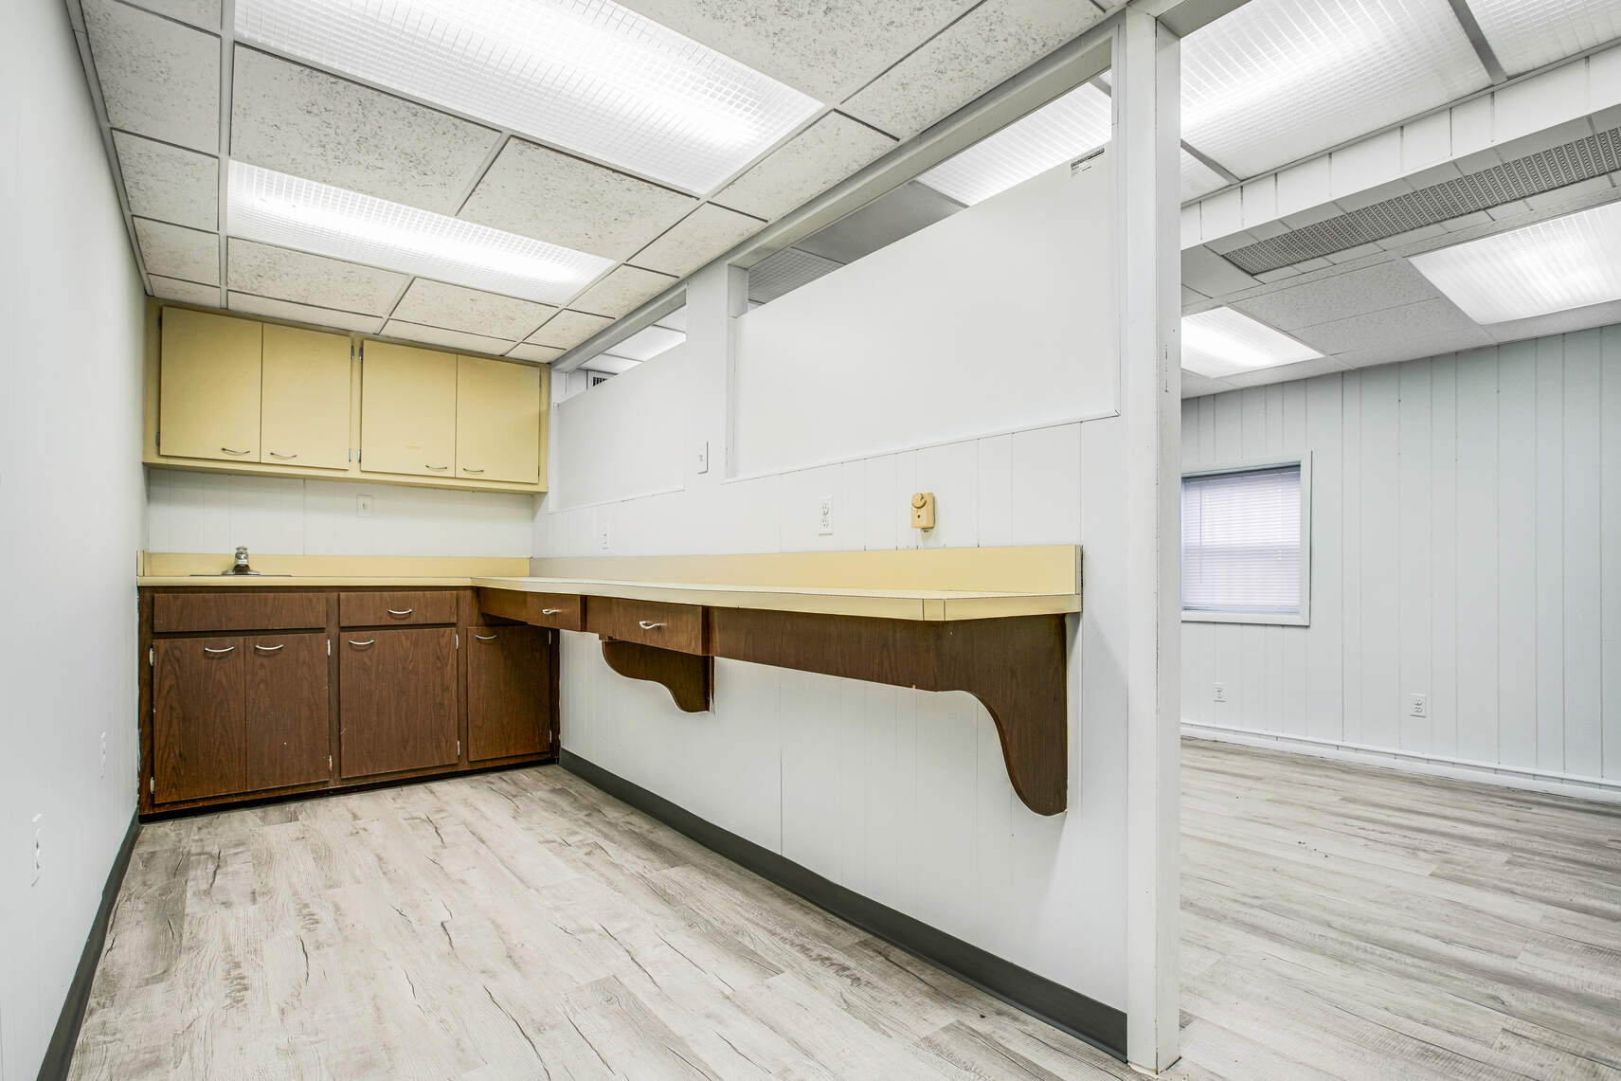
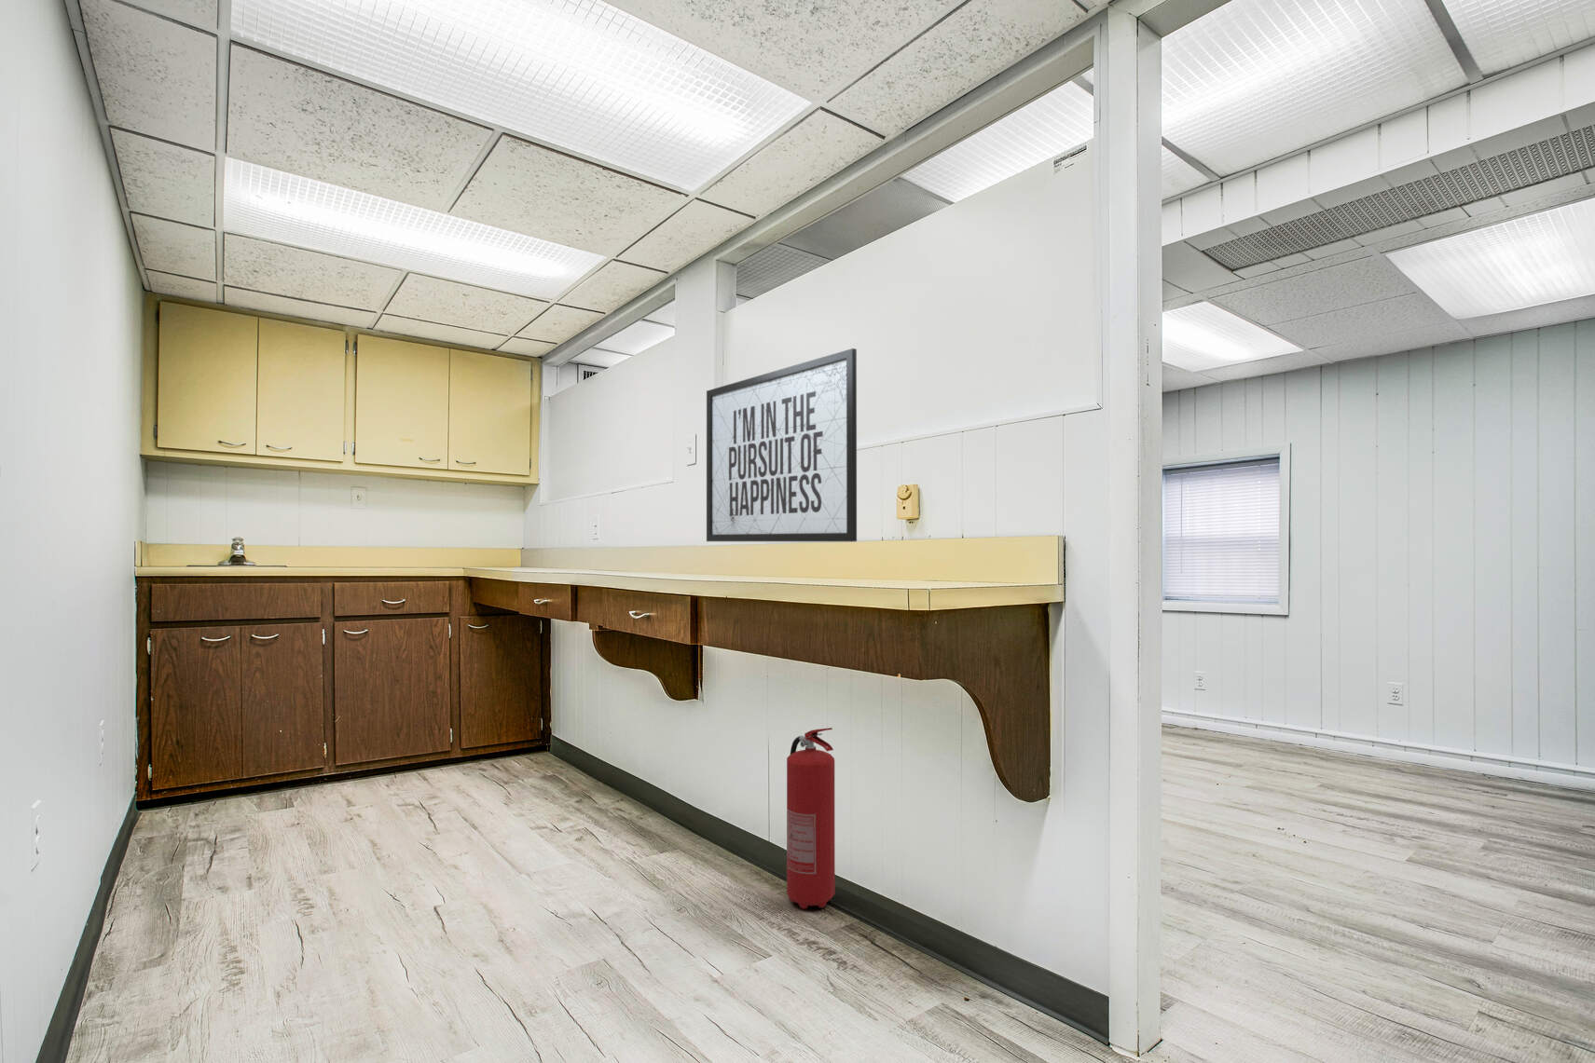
+ mirror (771, 457)
+ fire extinguisher (809, 810)
